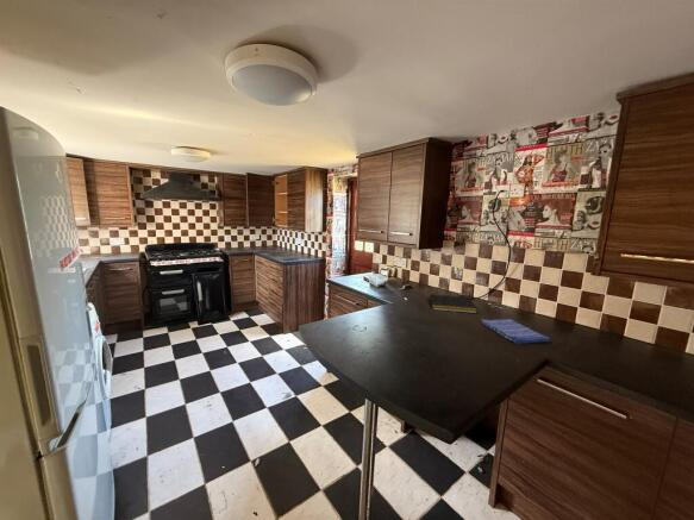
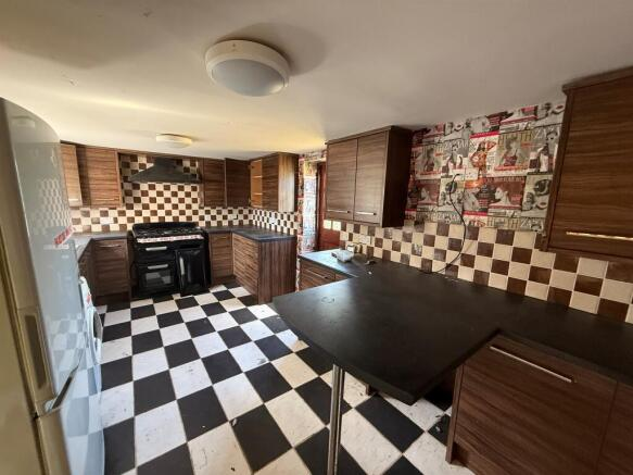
- dish towel (512, 328)
- notepad (451, 302)
